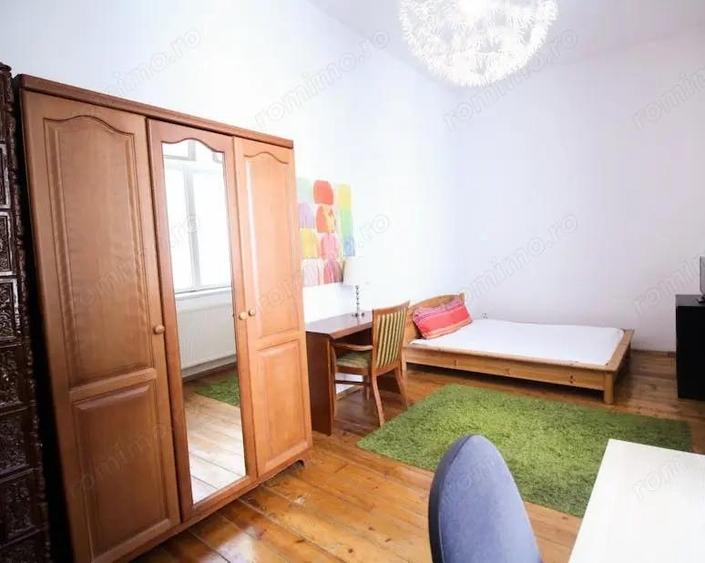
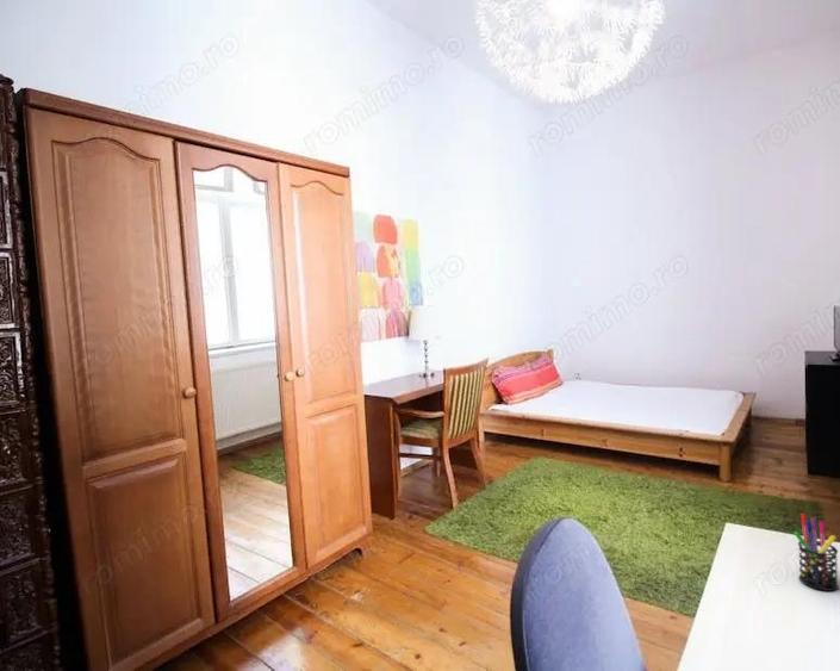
+ pen holder (813, 551)
